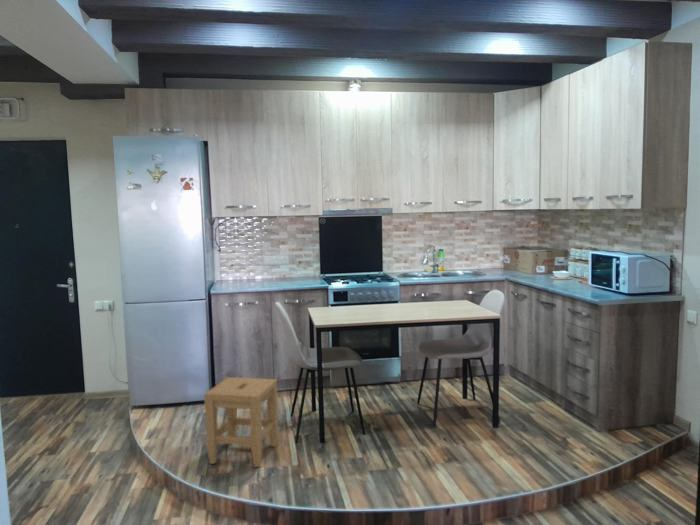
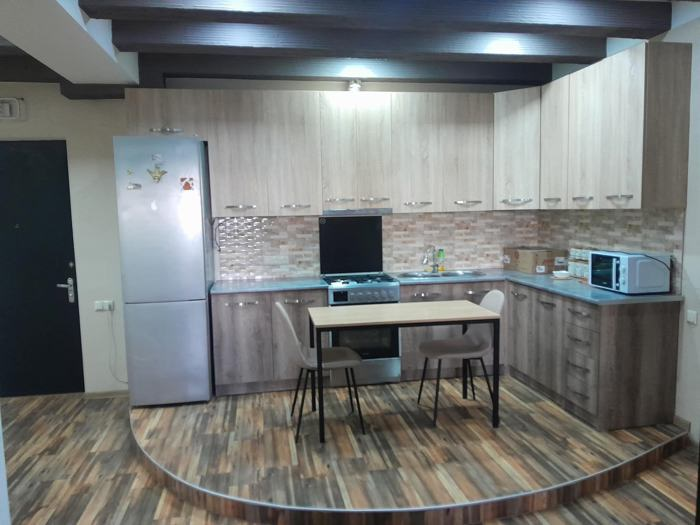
- stool (243, 420)
